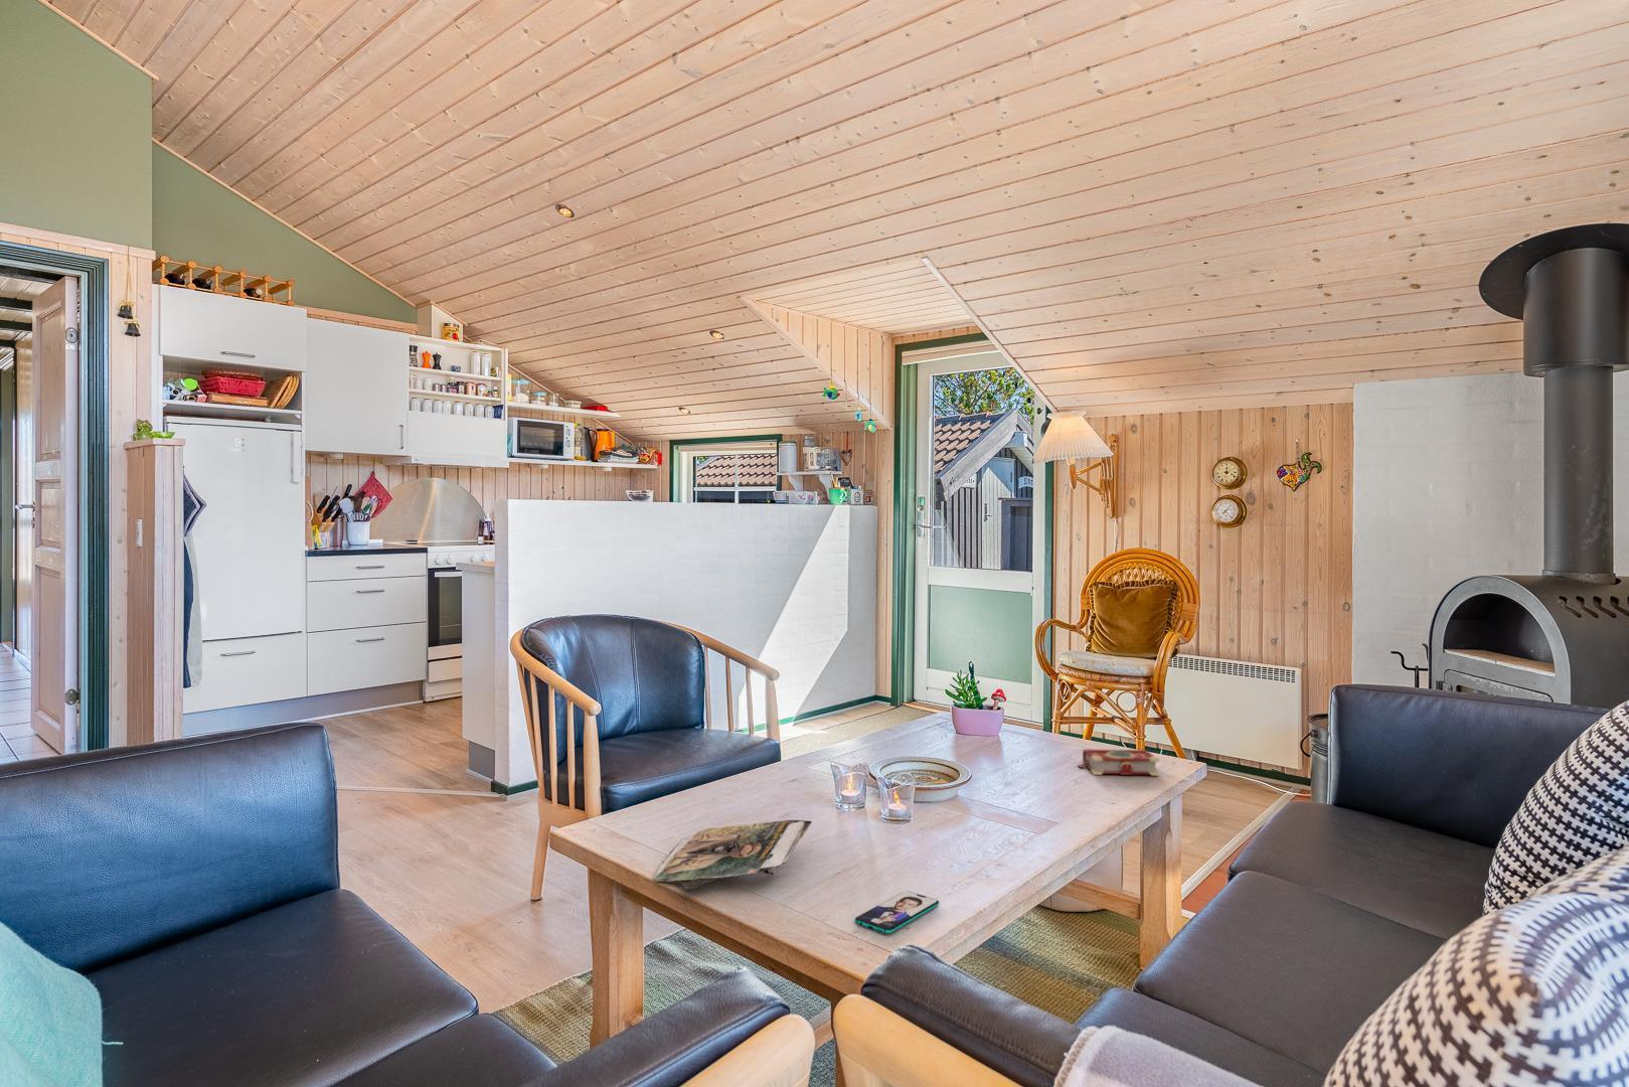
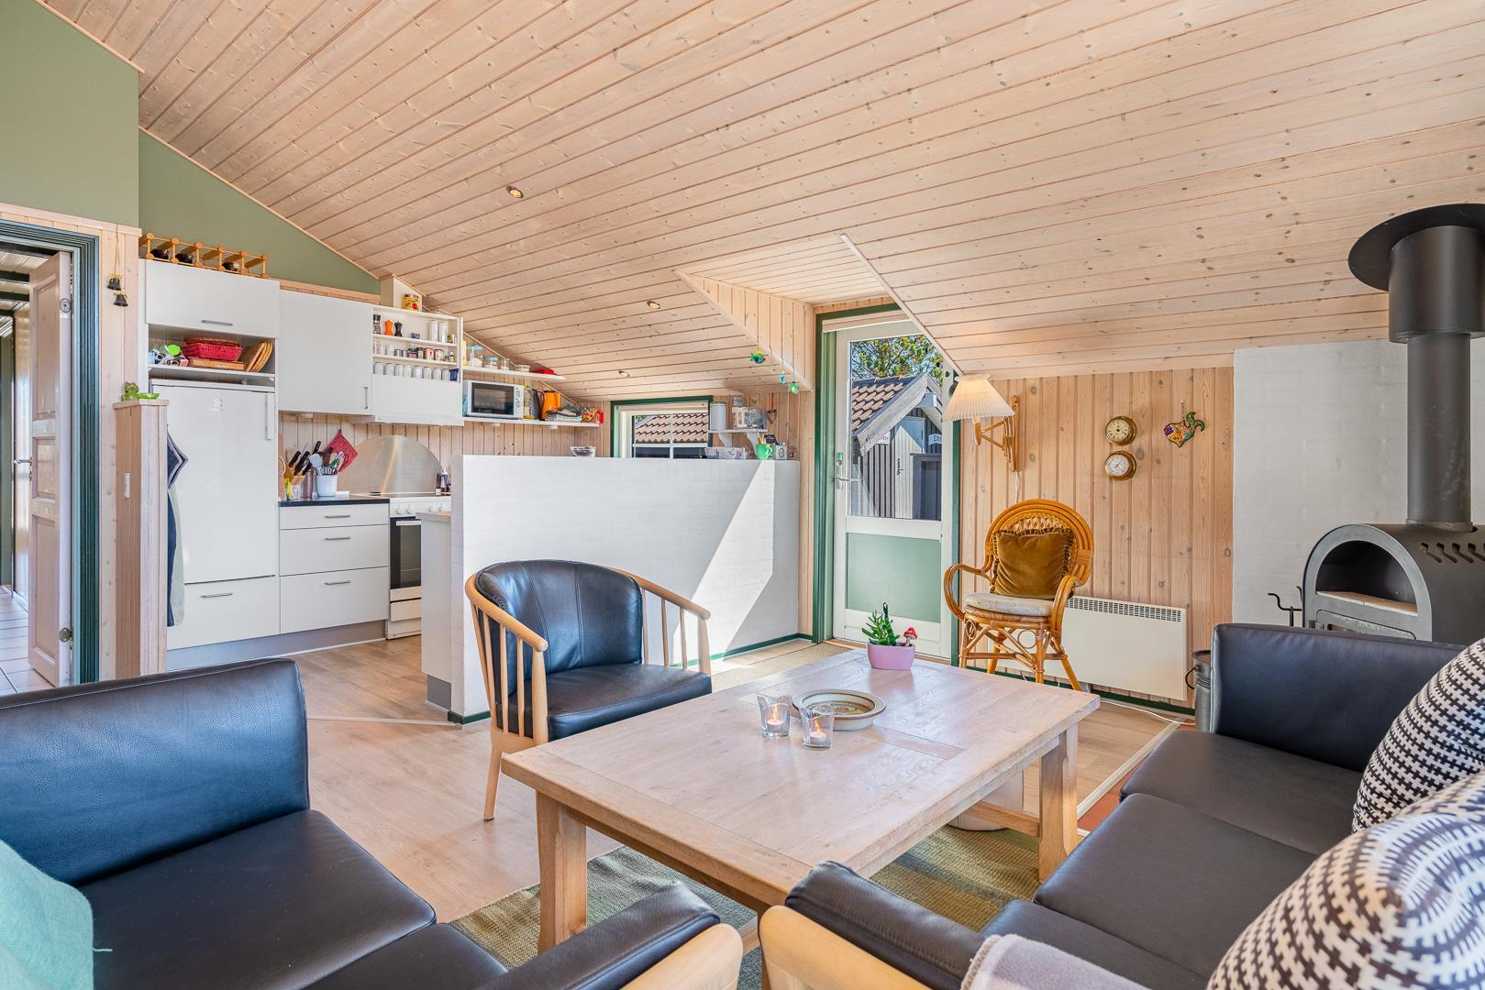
- magazine (734, 848)
- book (1116, 759)
- smartphone (898, 911)
